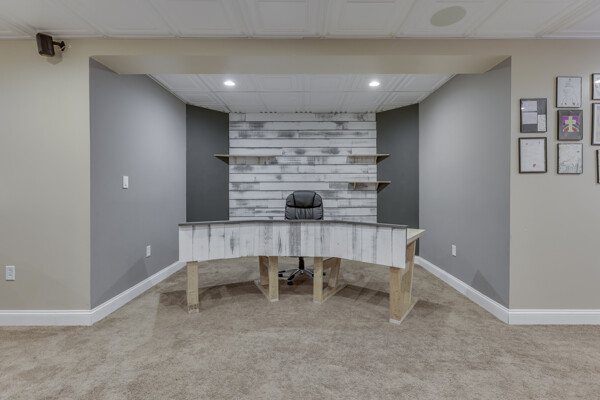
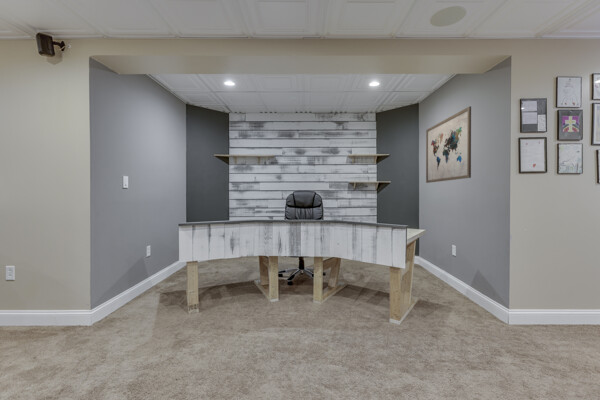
+ wall art (445, 150)
